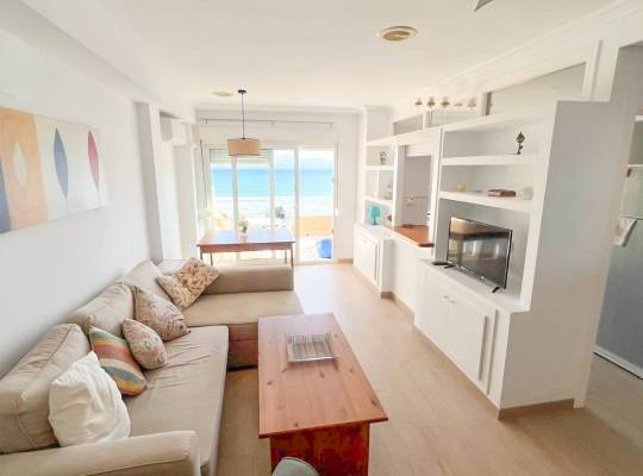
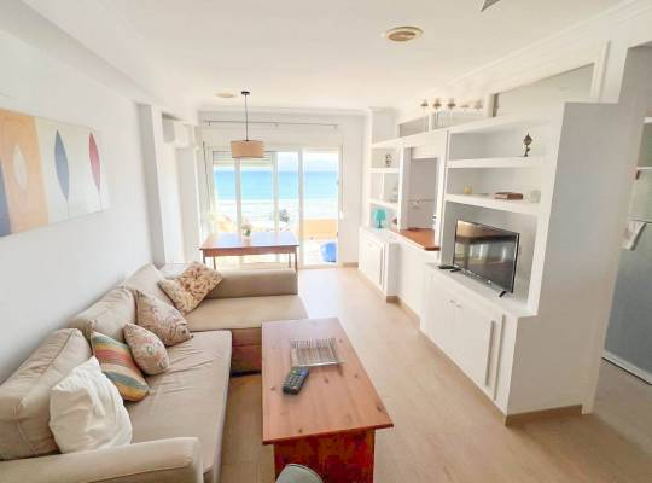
+ remote control (296, 378)
